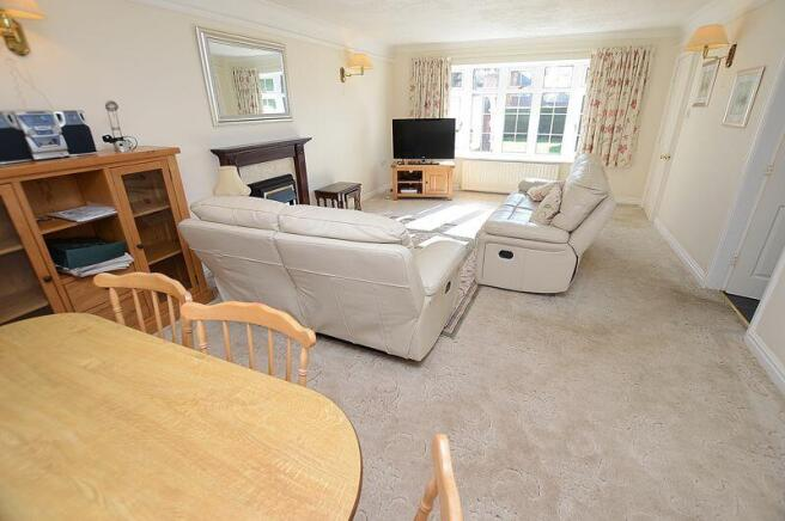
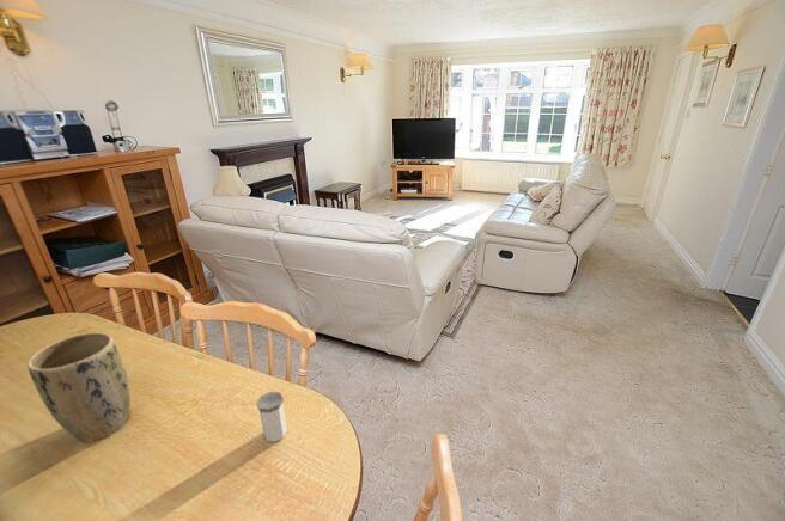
+ plant pot (87, 388)
+ salt shaker (273, 416)
